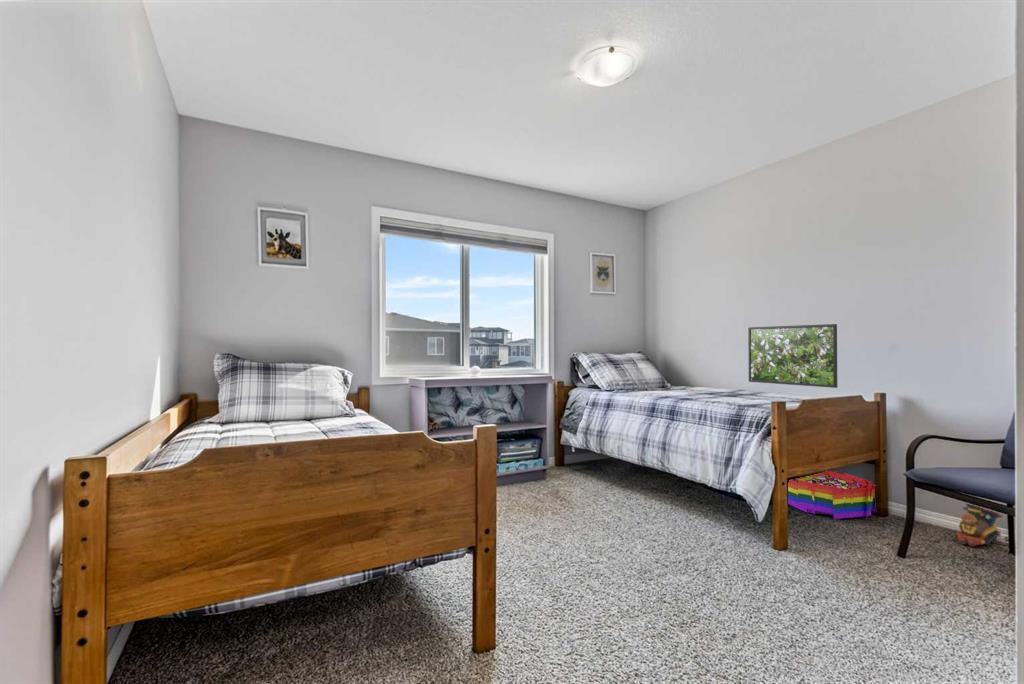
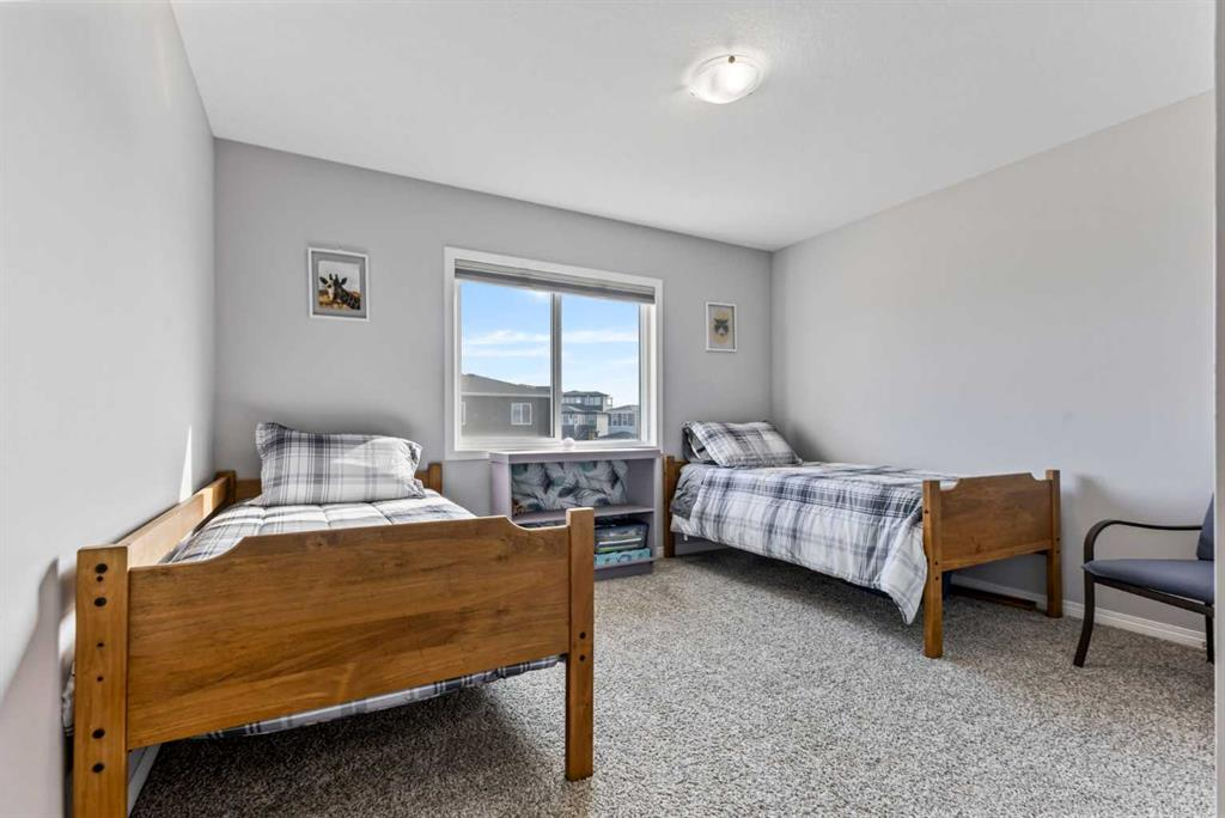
- storage bin (823, 490)
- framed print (789, 355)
- toy train (977, 520)
